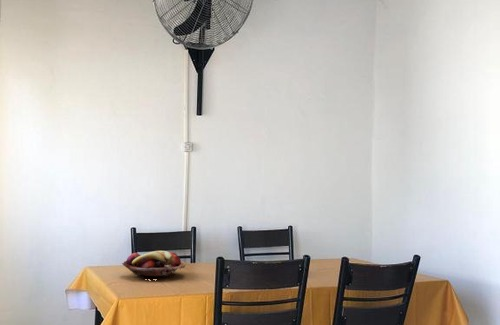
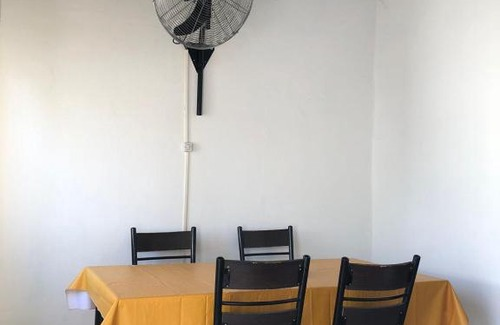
- fruit basket (155, 263)
